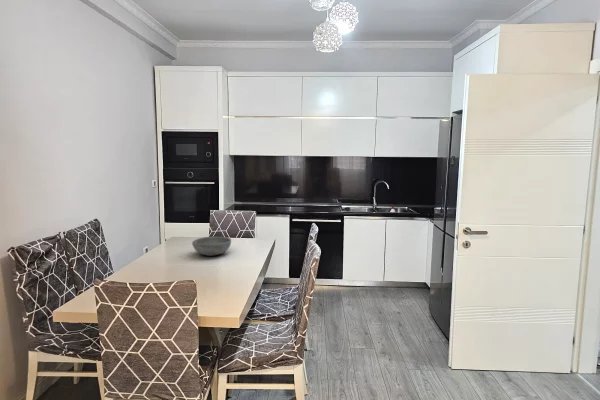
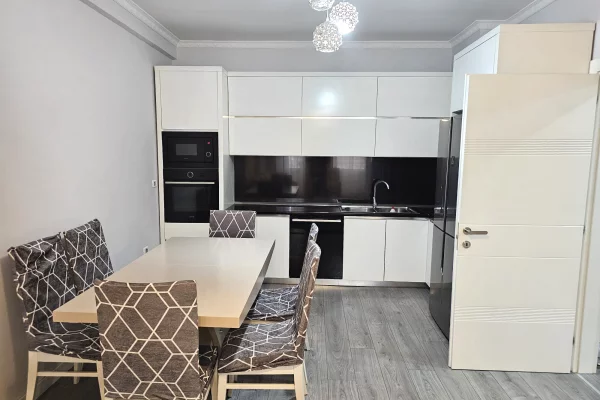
- bowl (212, 247)
